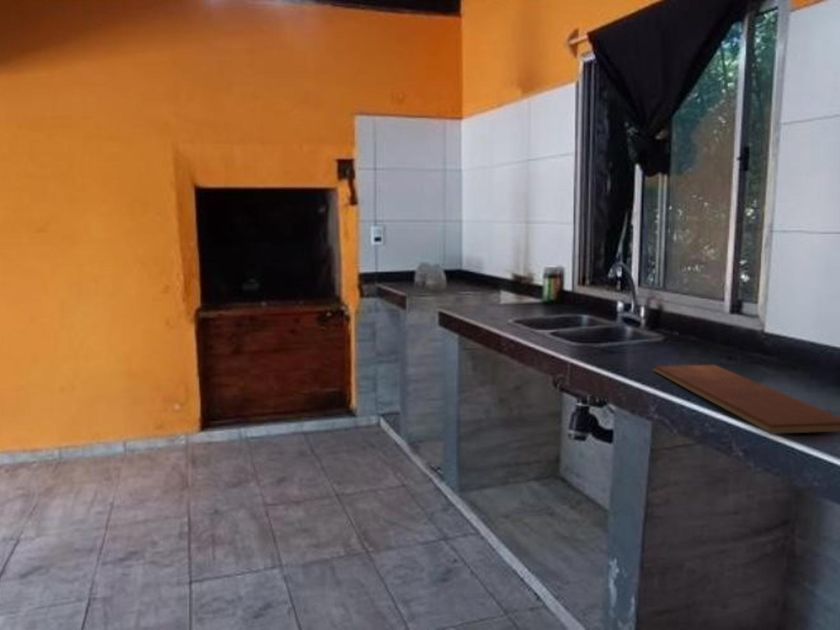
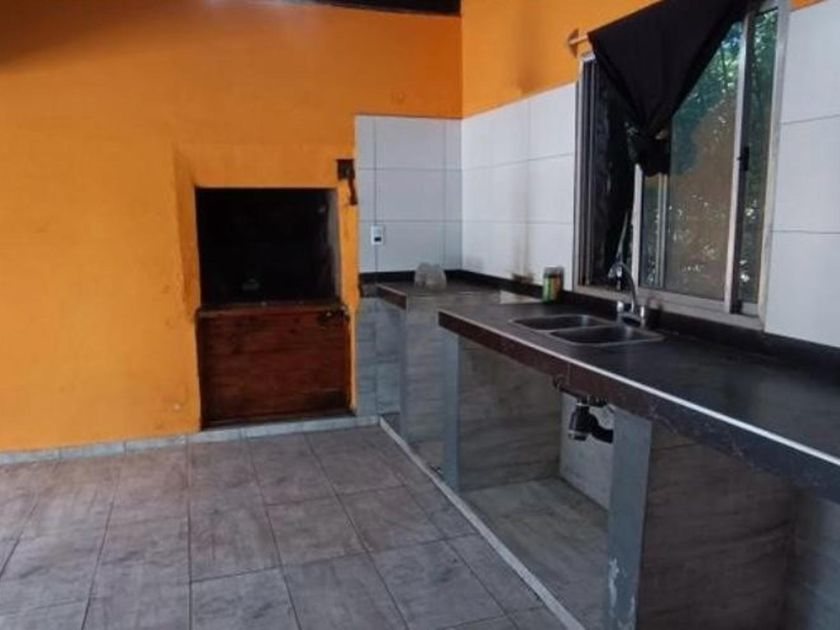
- chopping board (736, 393)
